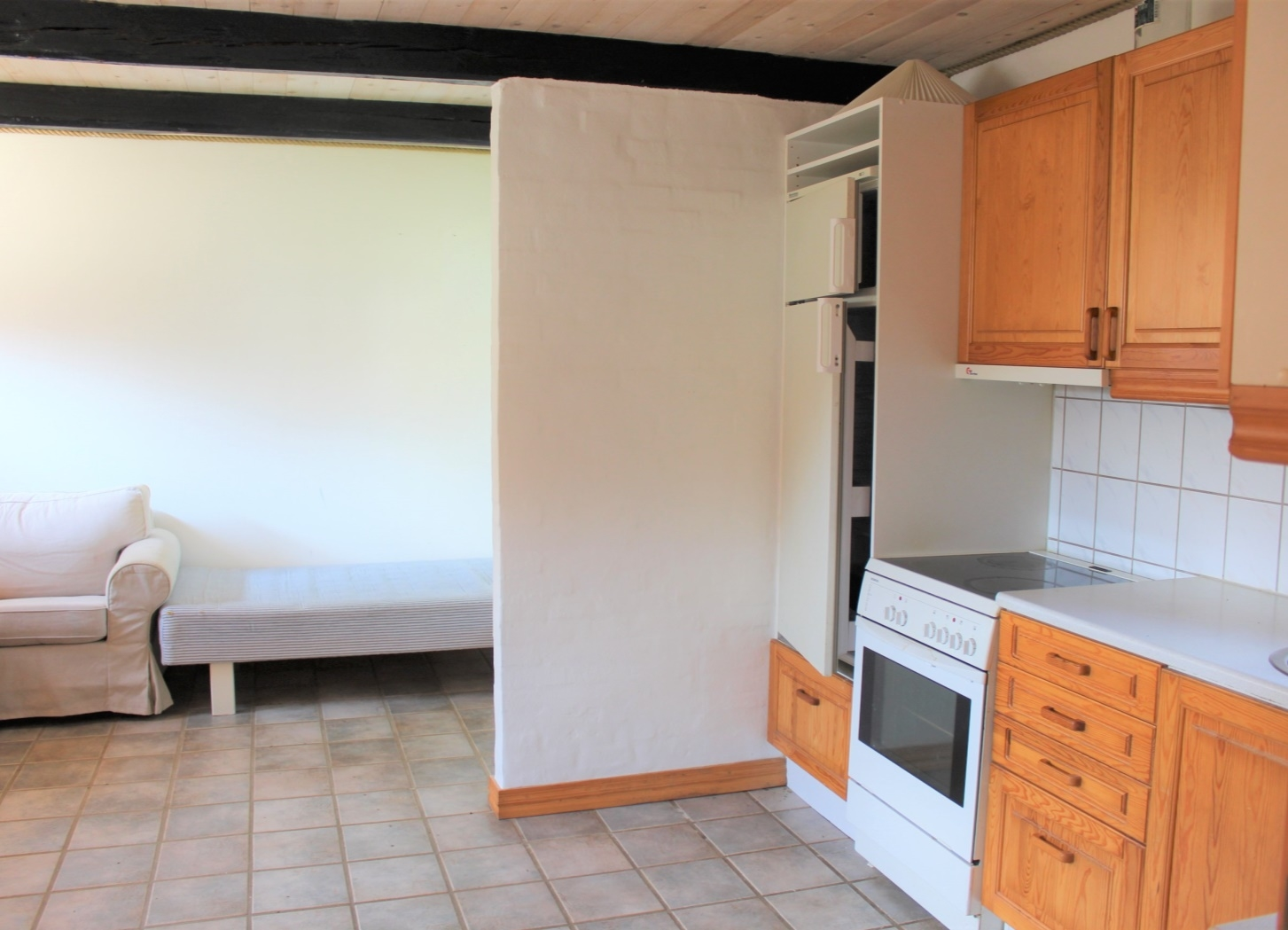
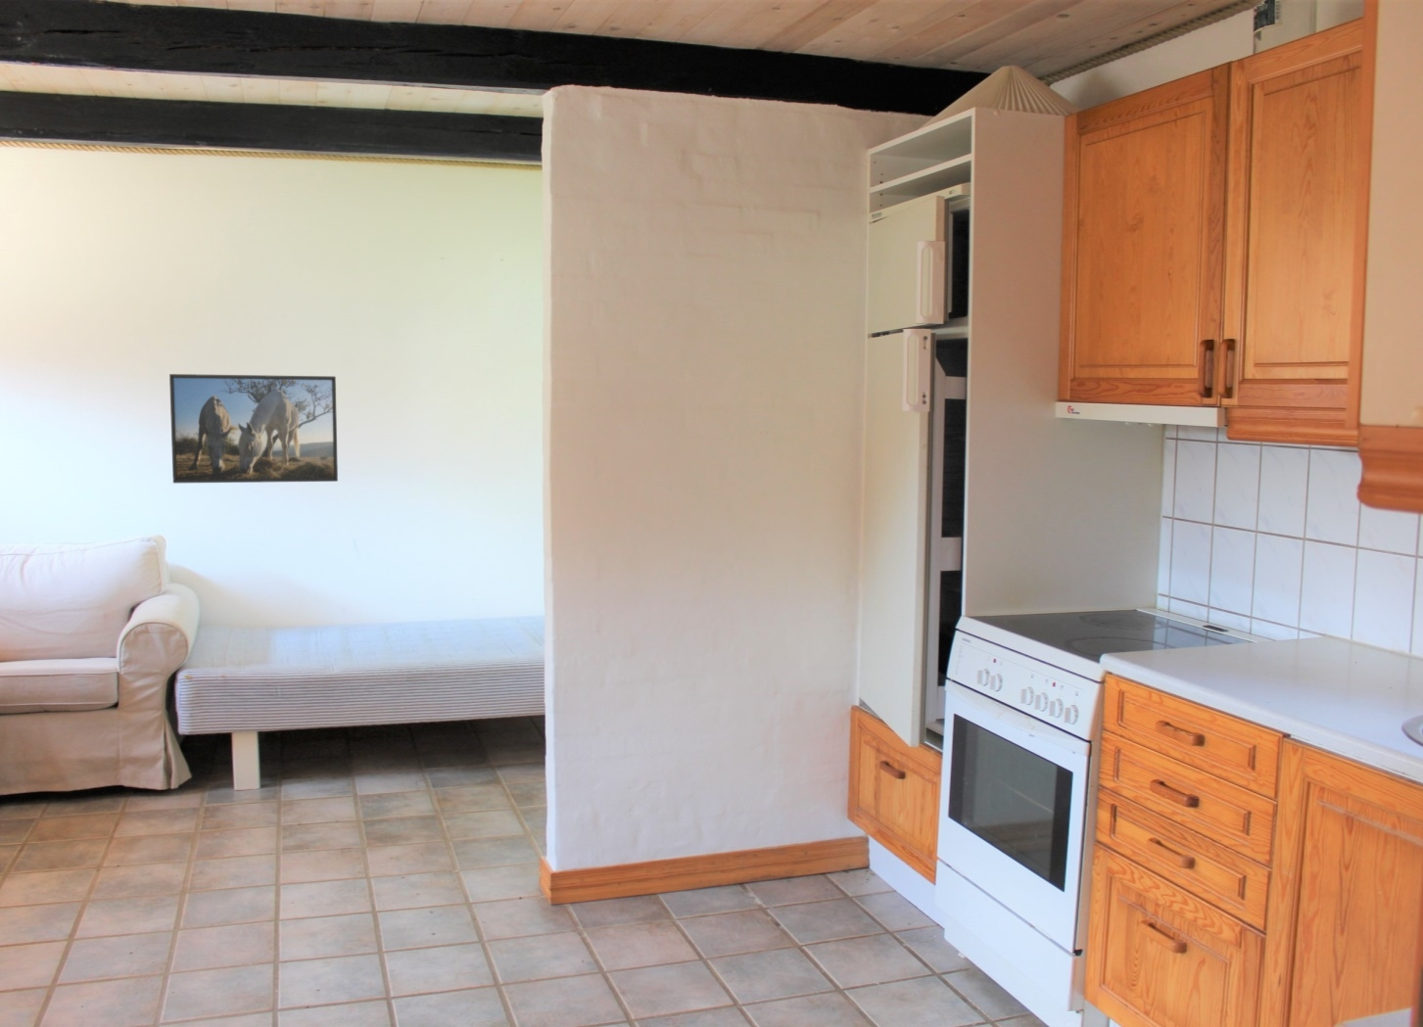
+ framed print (255, 428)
